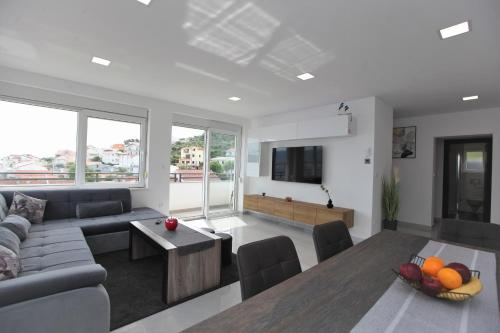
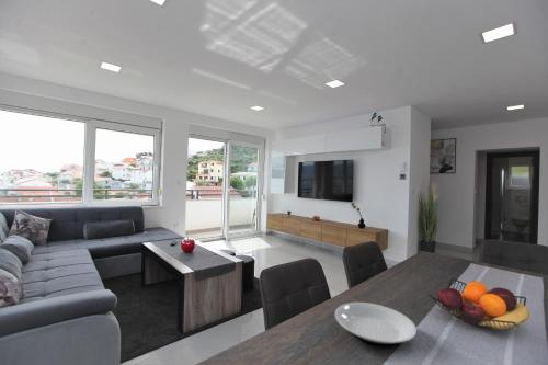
+ plate (373, 324)
